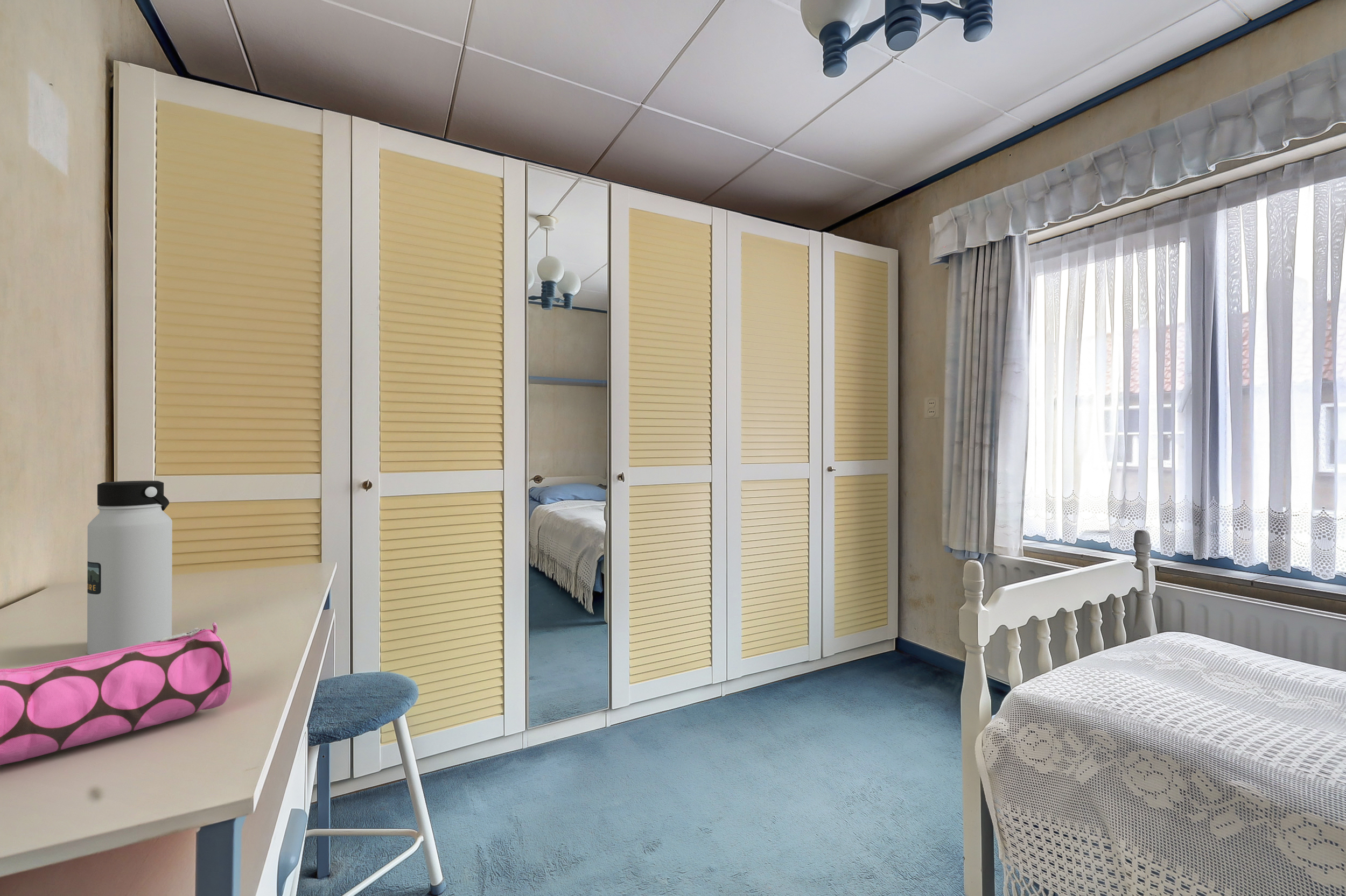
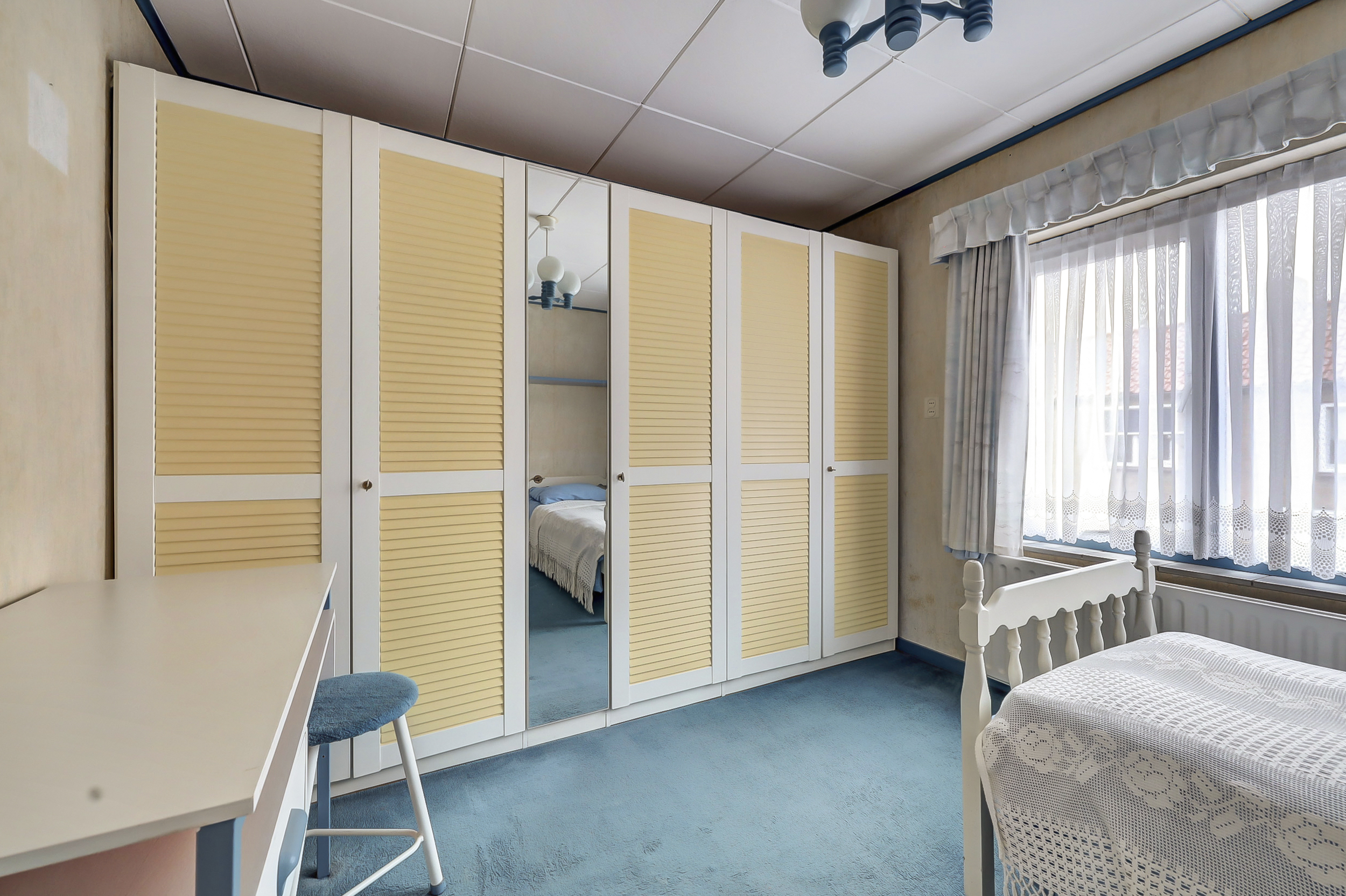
- water bottle (131, 563)
- pencil case (105, 689)
